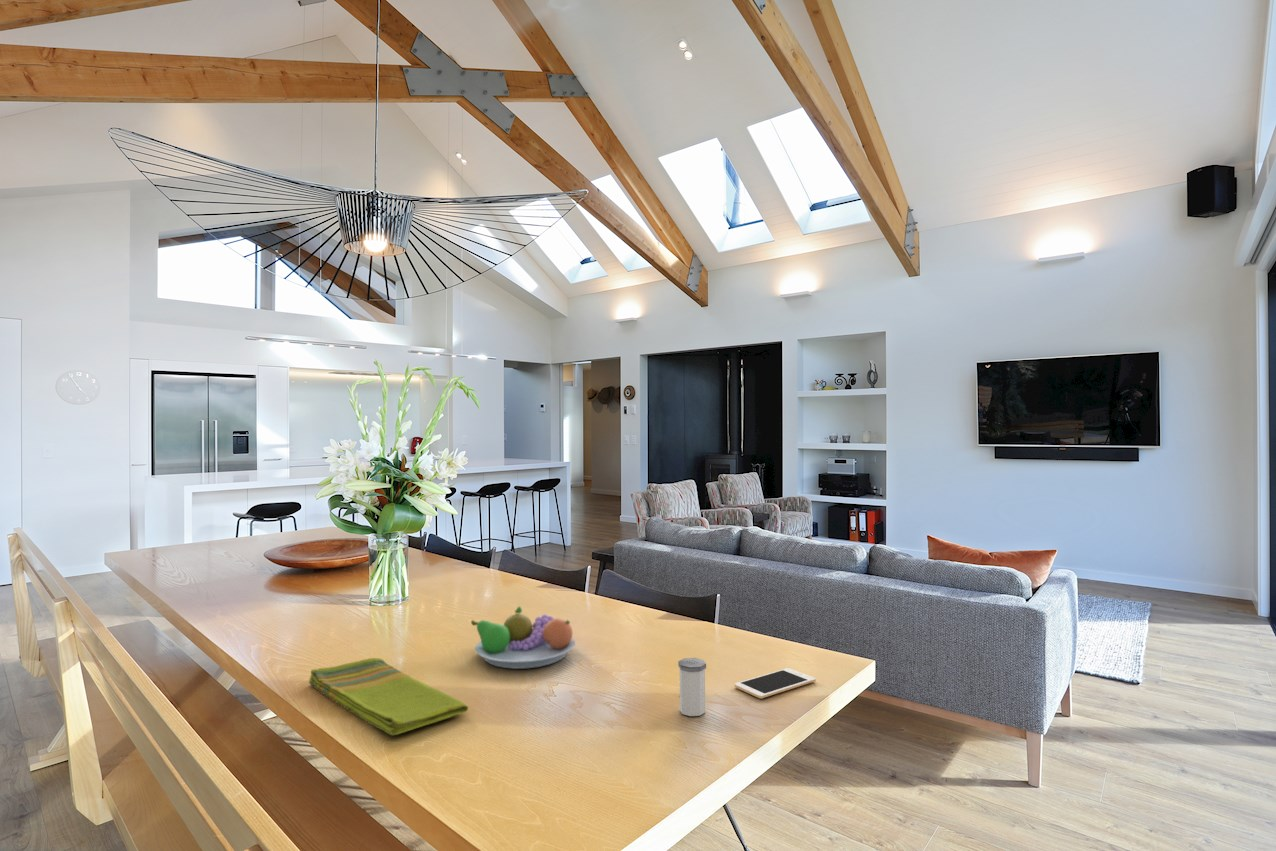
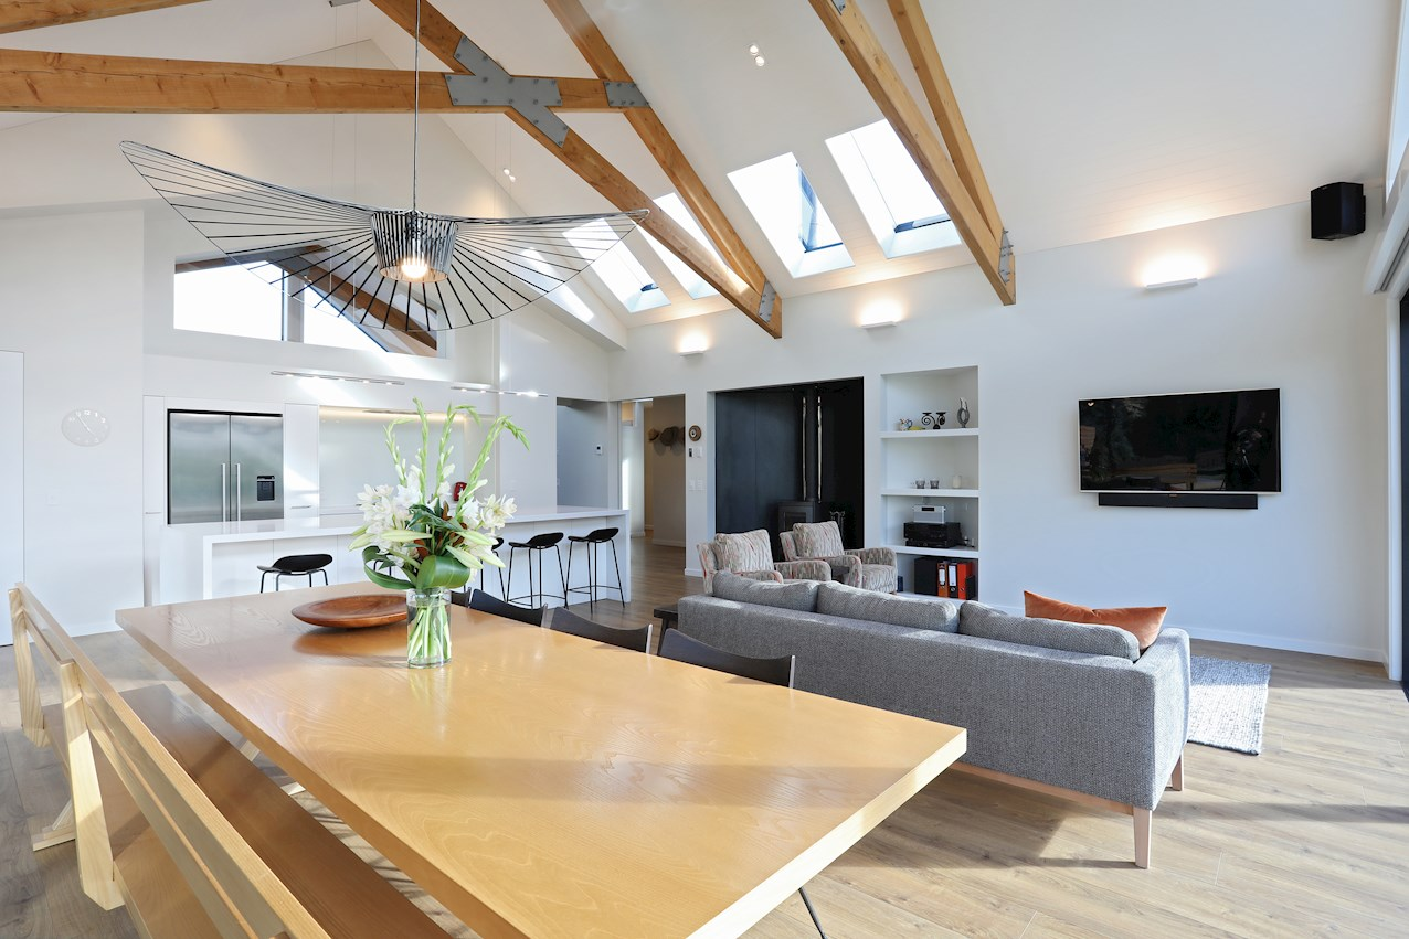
- fruit bowl (522, 634)
- dish towel (384, 689)
- cell phone (775, 682)
- salt shaker (692, 686)
